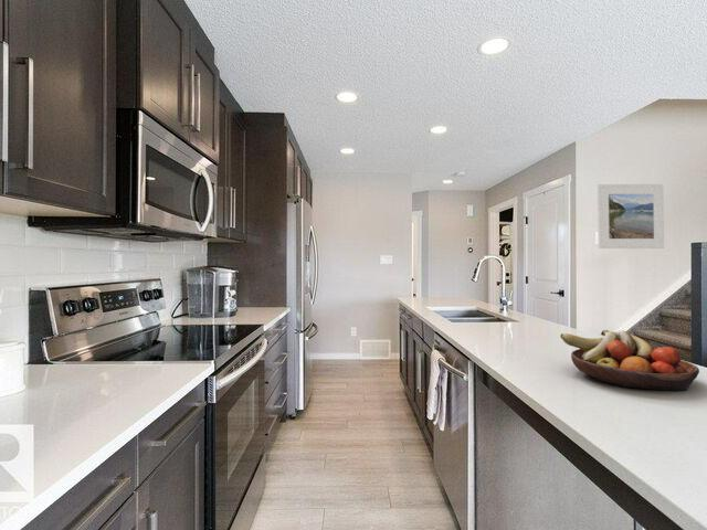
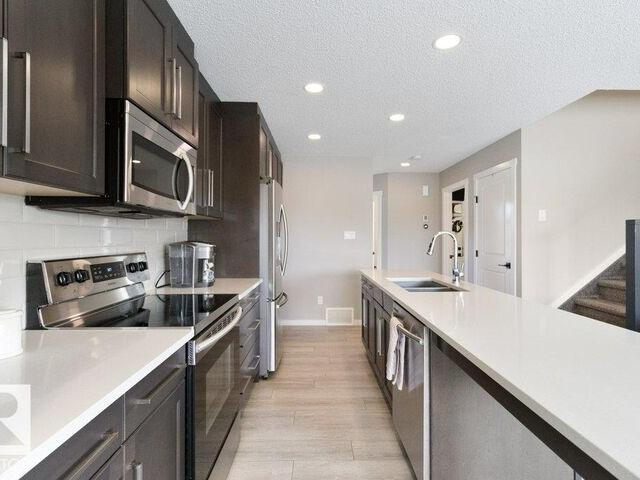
- fruit bowl (629, 354)
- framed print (631, 216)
